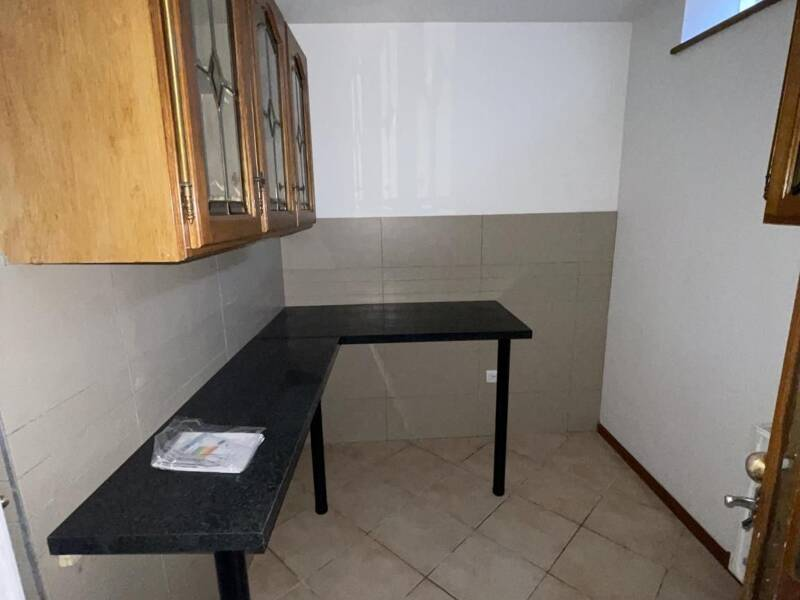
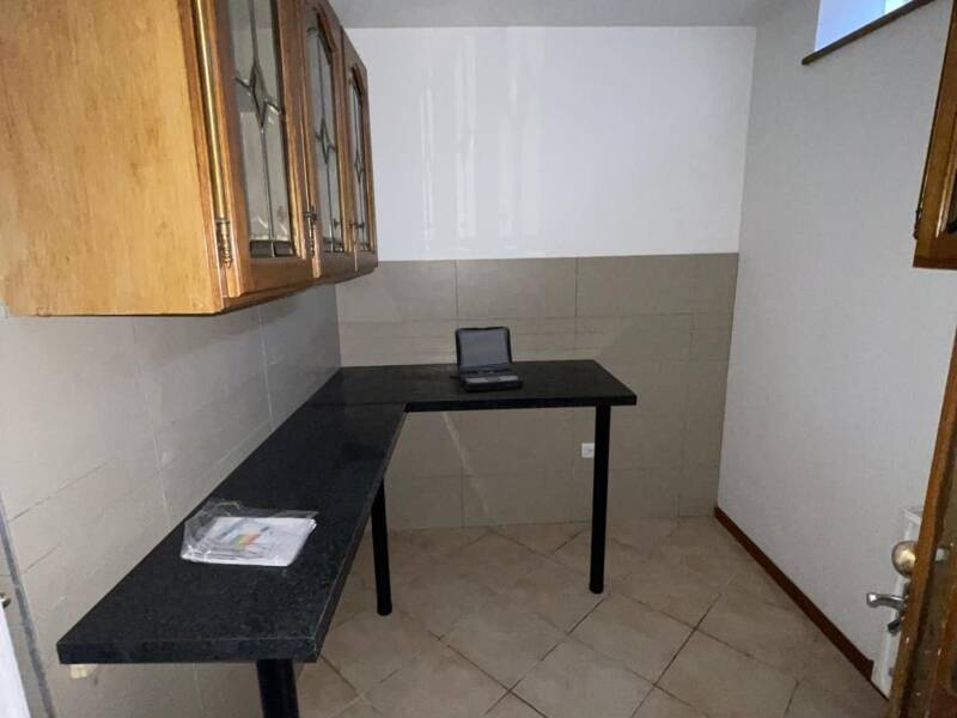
+ laptop (487, 355)
